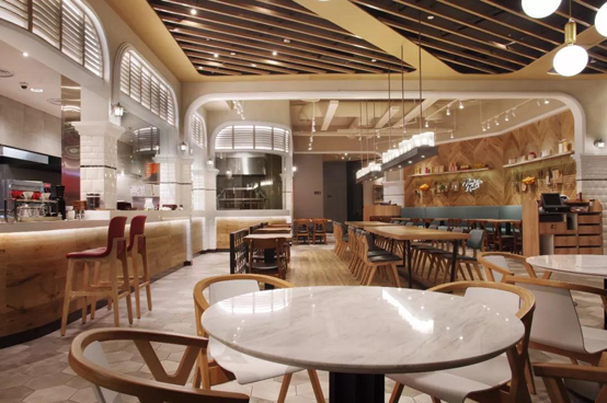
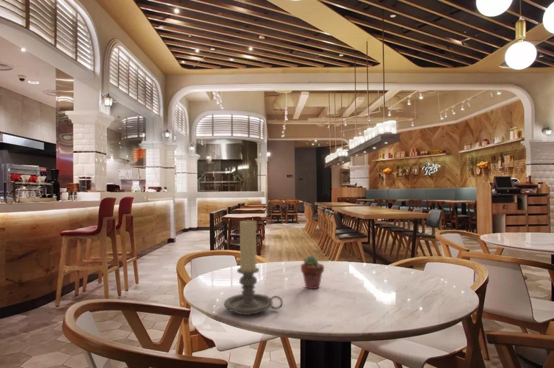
+ candle holder (253, 264)
+ potted succulent (312, 271)
